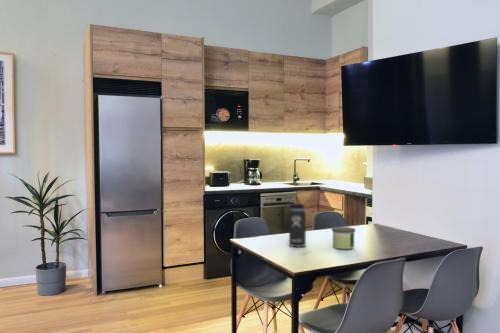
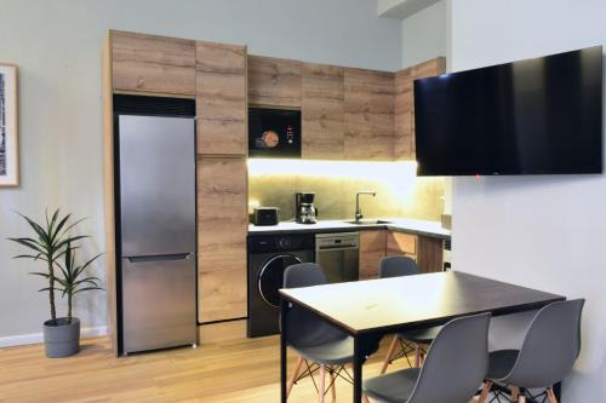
- candle (343, 238)
- thermos bottle (295, 220)
